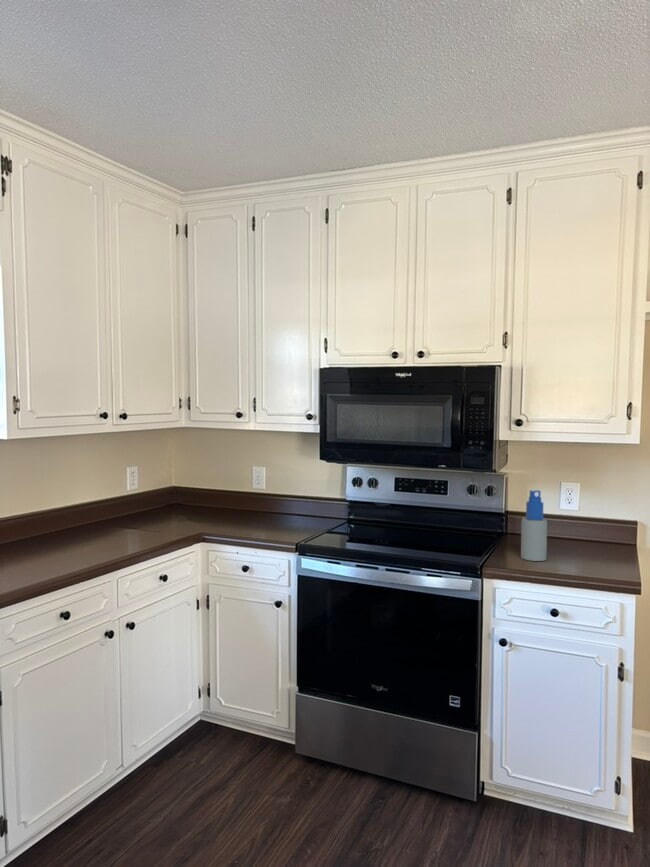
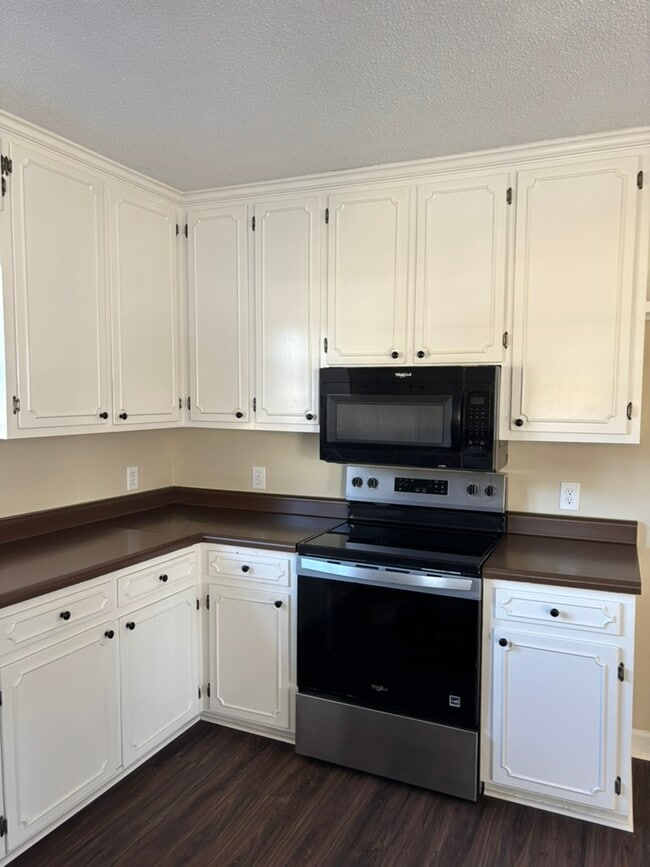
- spray bottle (534, 524)
